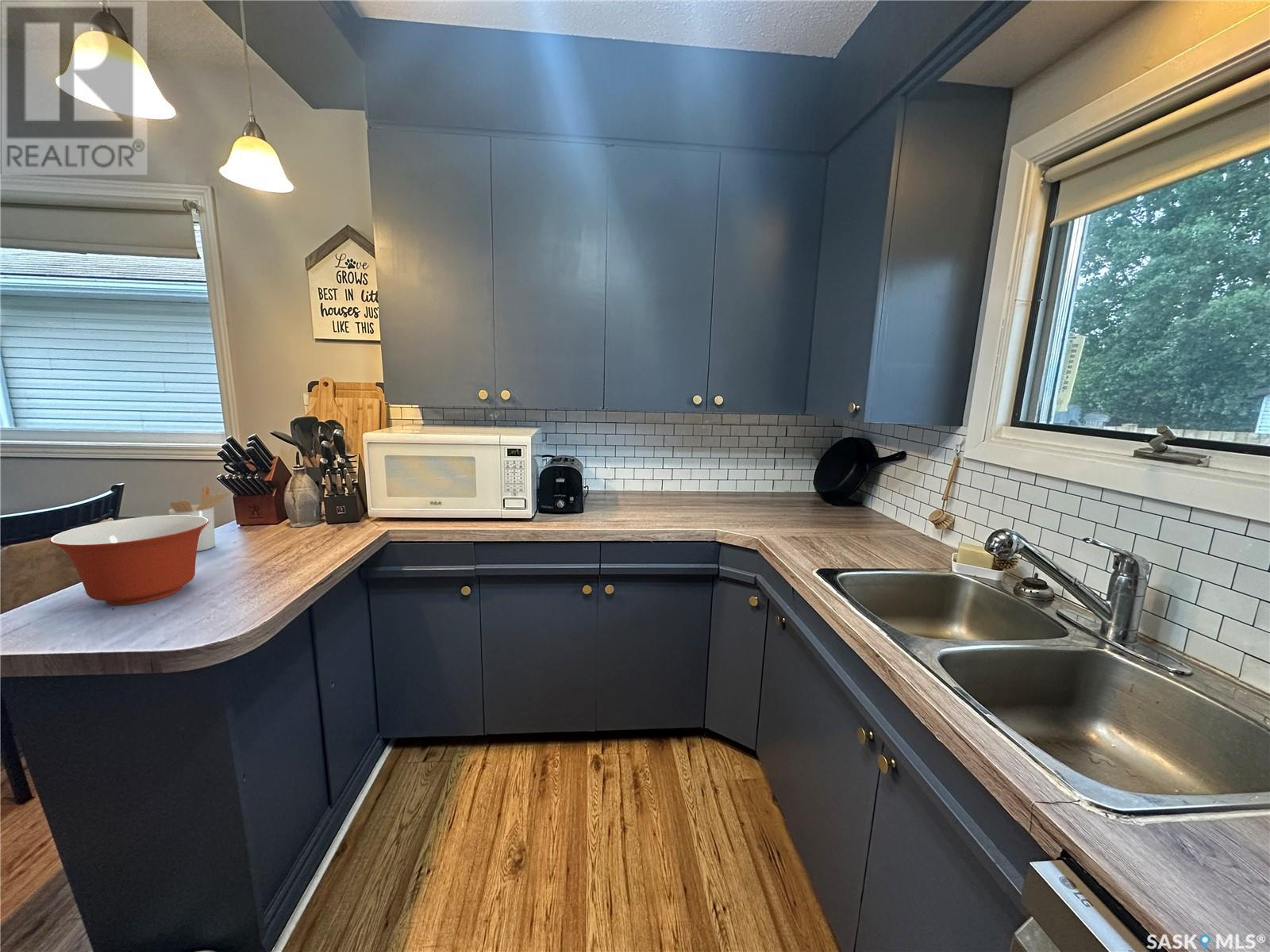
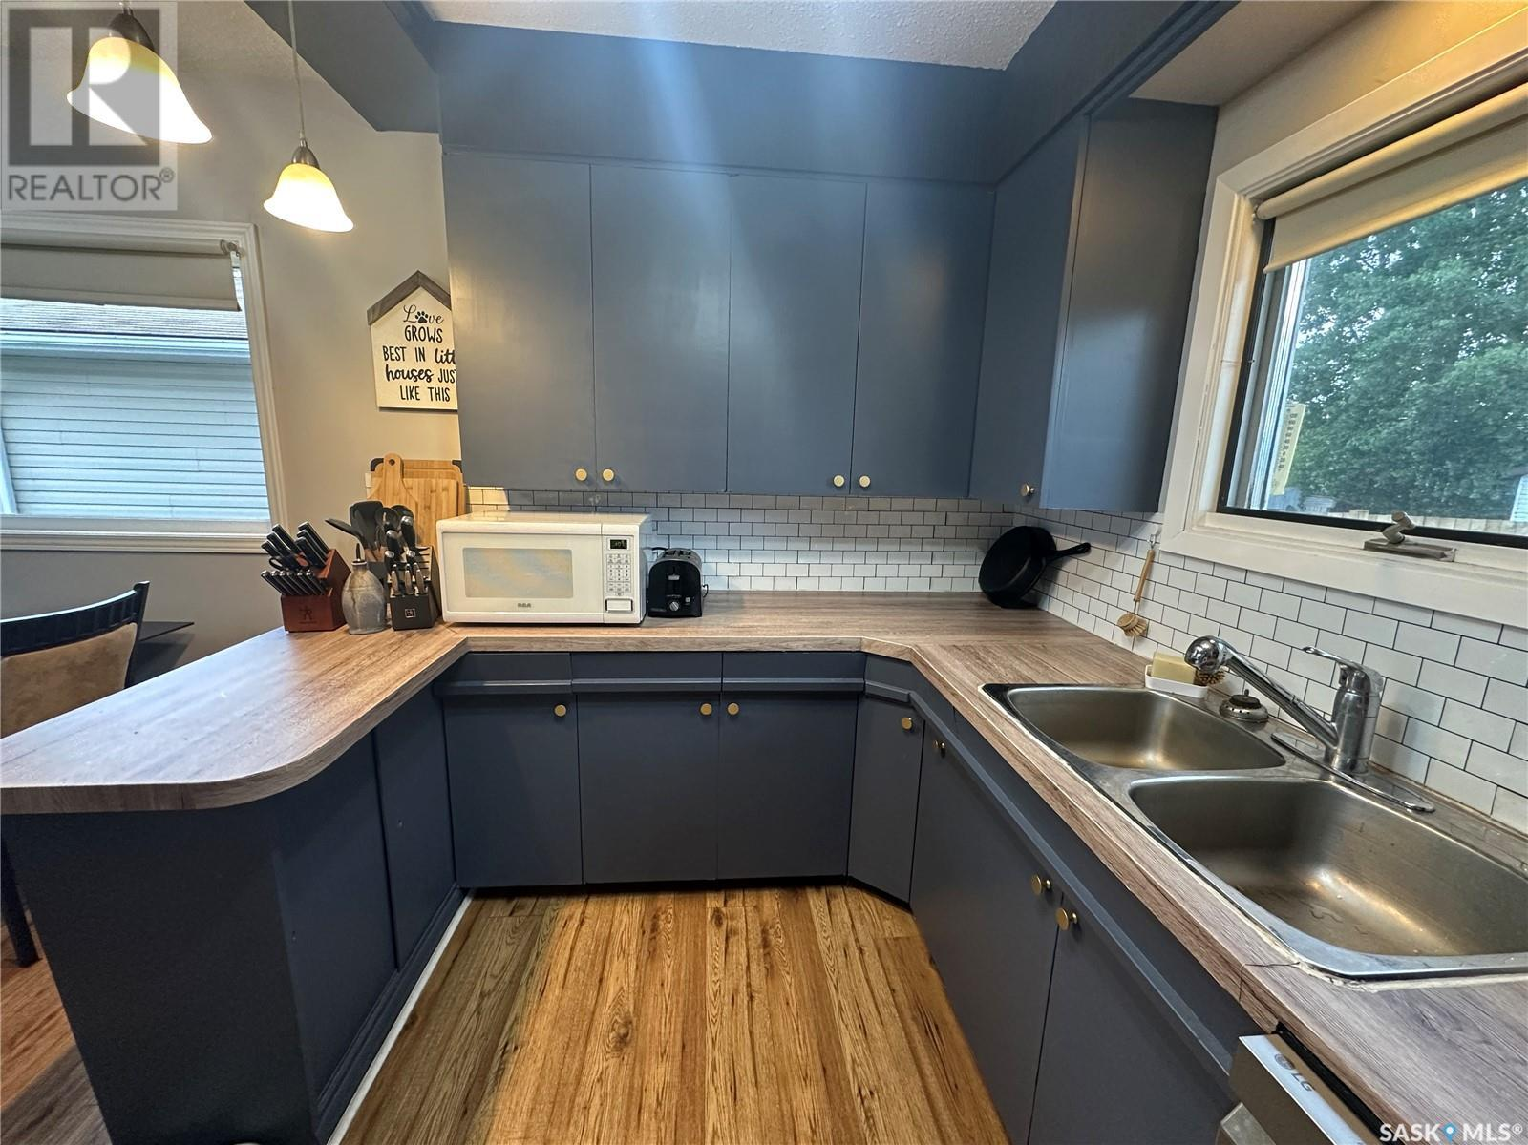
- mixing bowl (140, 561)
- utensil holder (203, 516)
